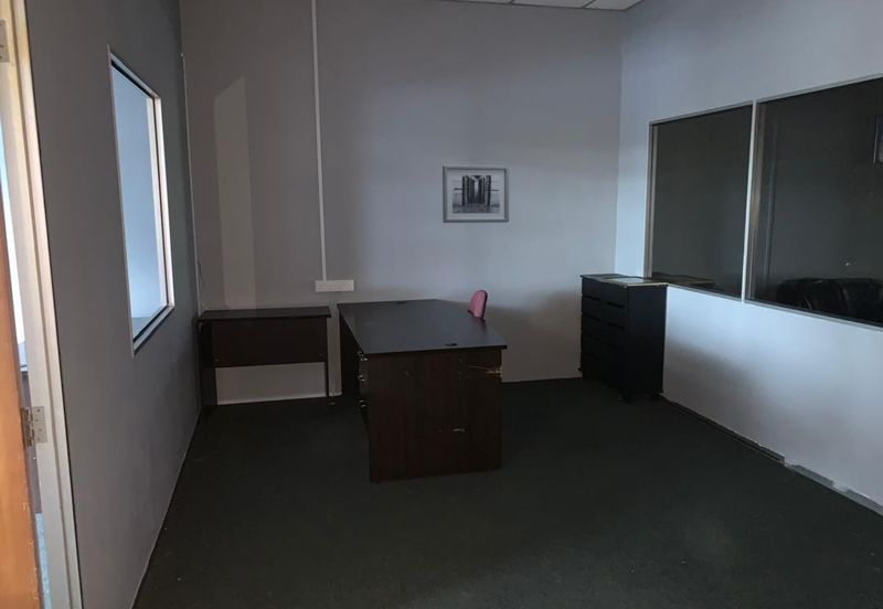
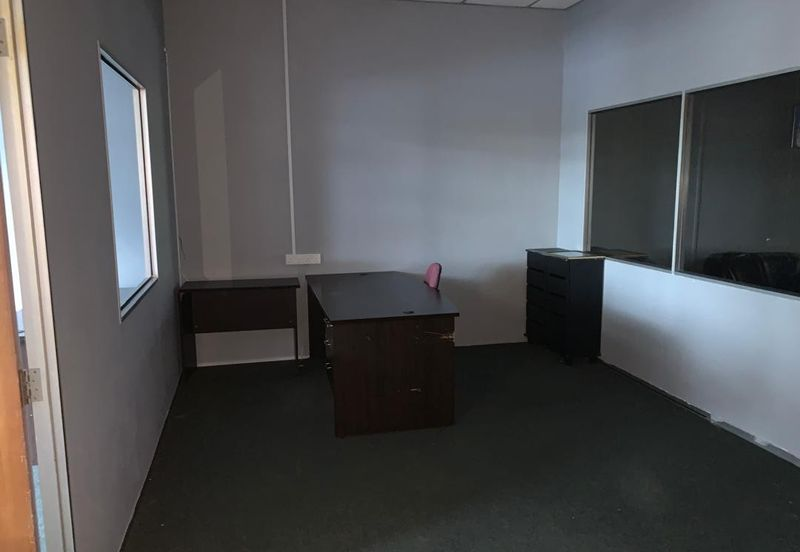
- wall art (476, 194)
